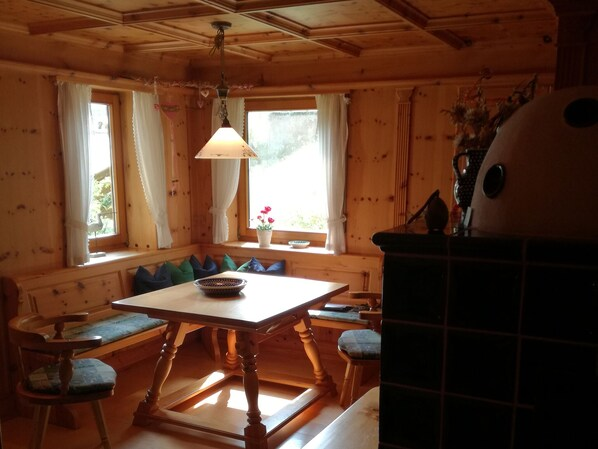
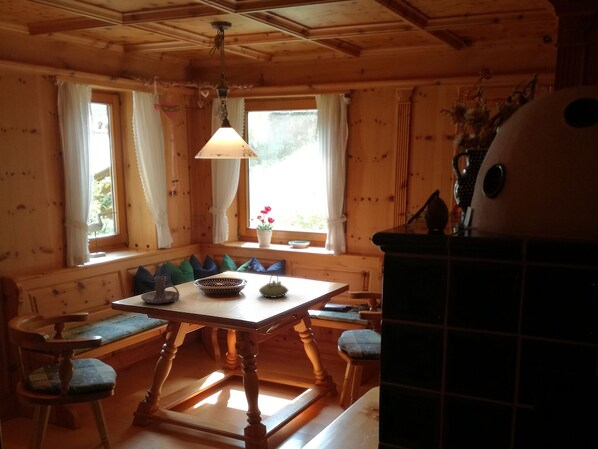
+ candle holder (163, 290)
+ teapot (274, 283)
